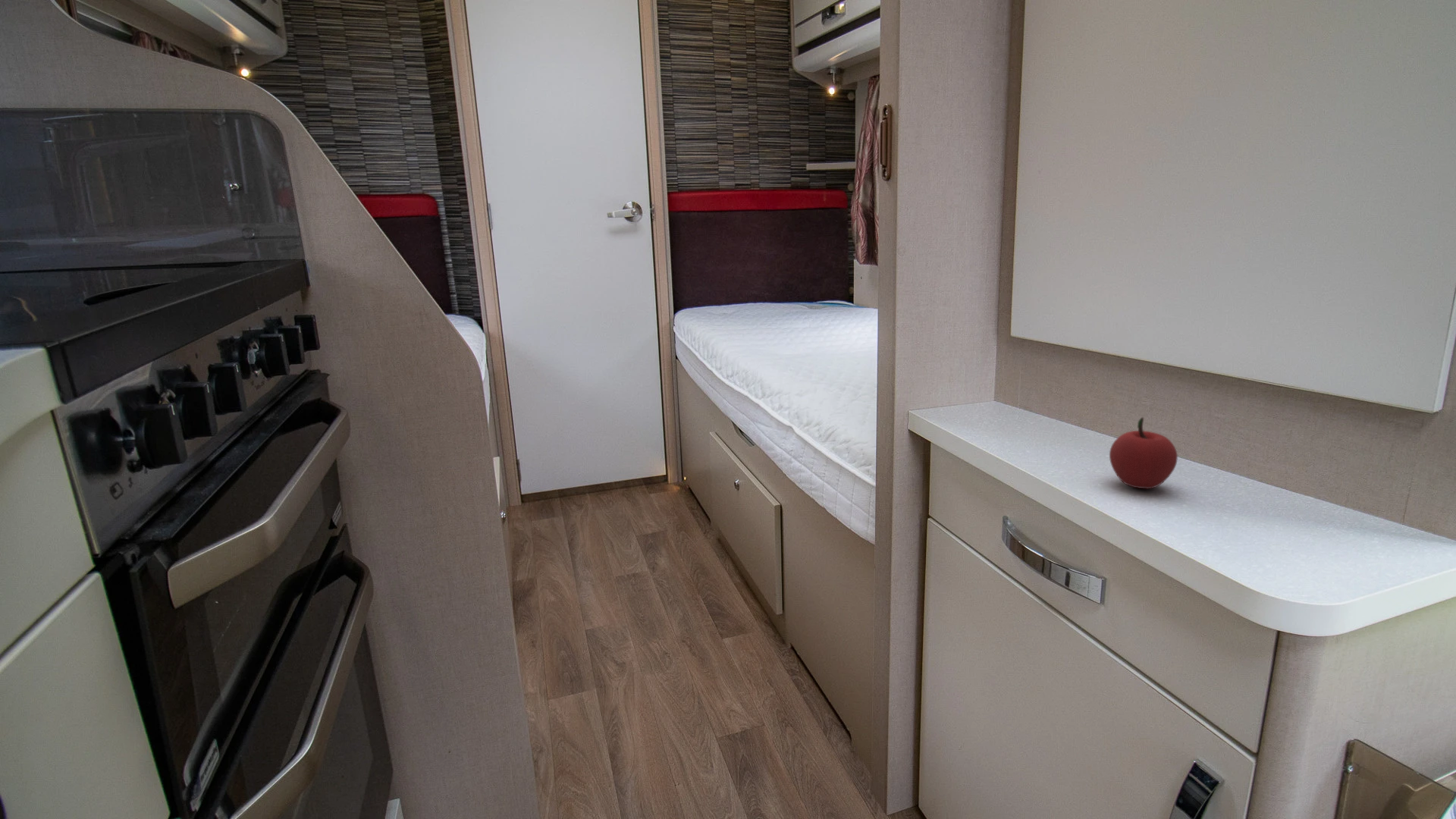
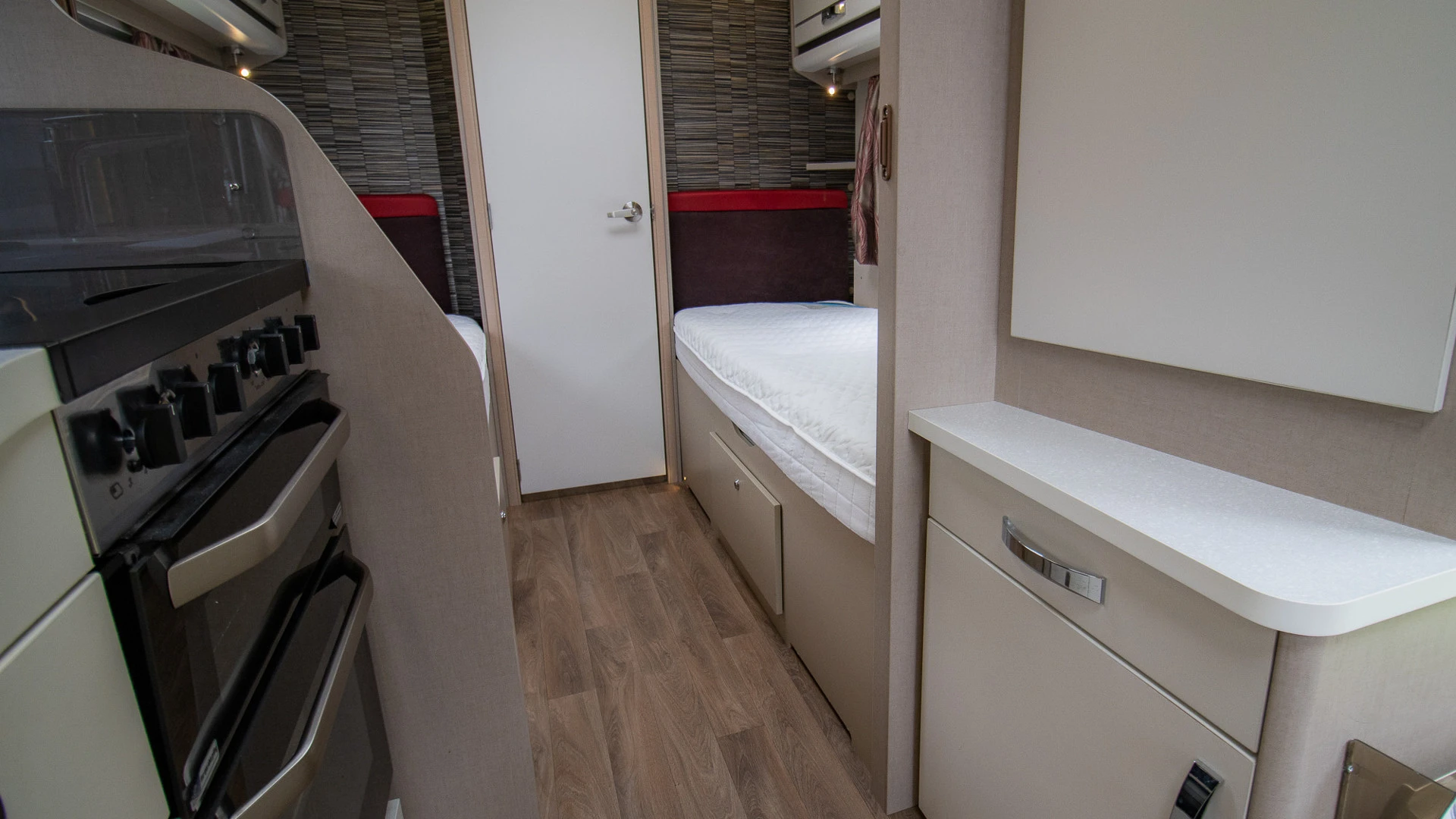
- apple (1143, 450)
